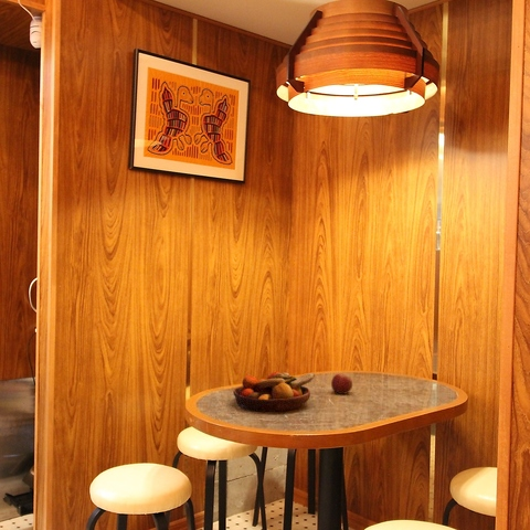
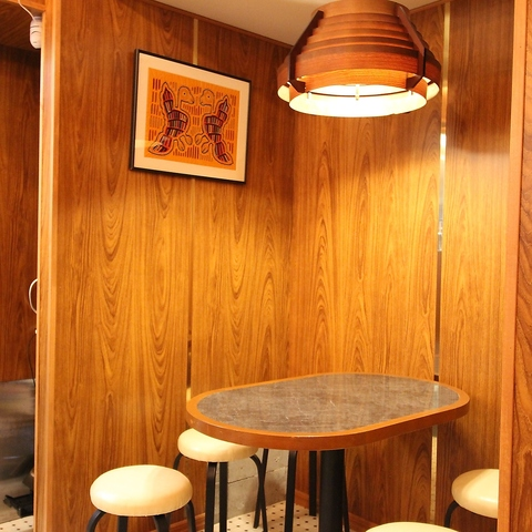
- fruit bowl (272, 386)
- apple (341, 383)
